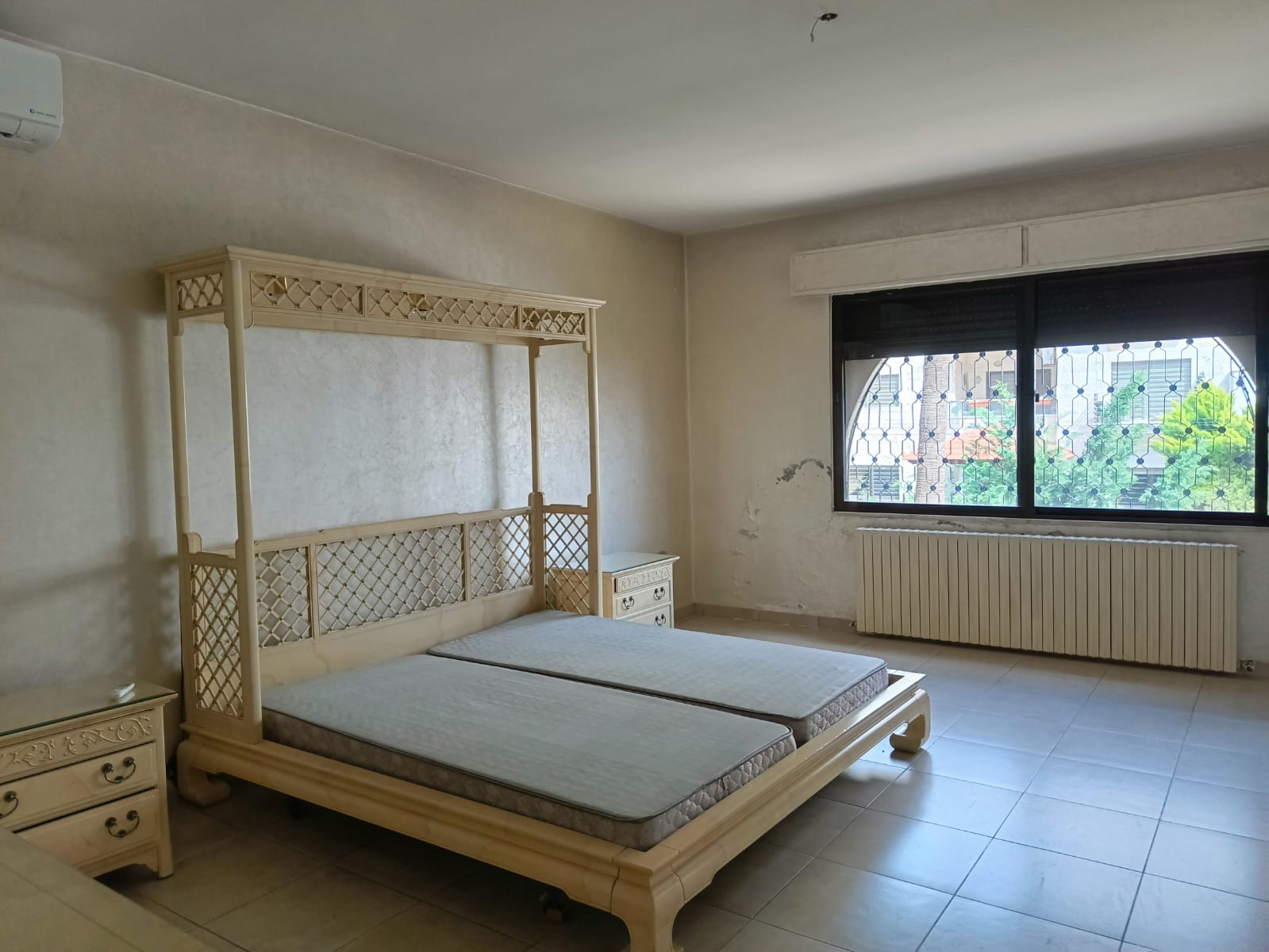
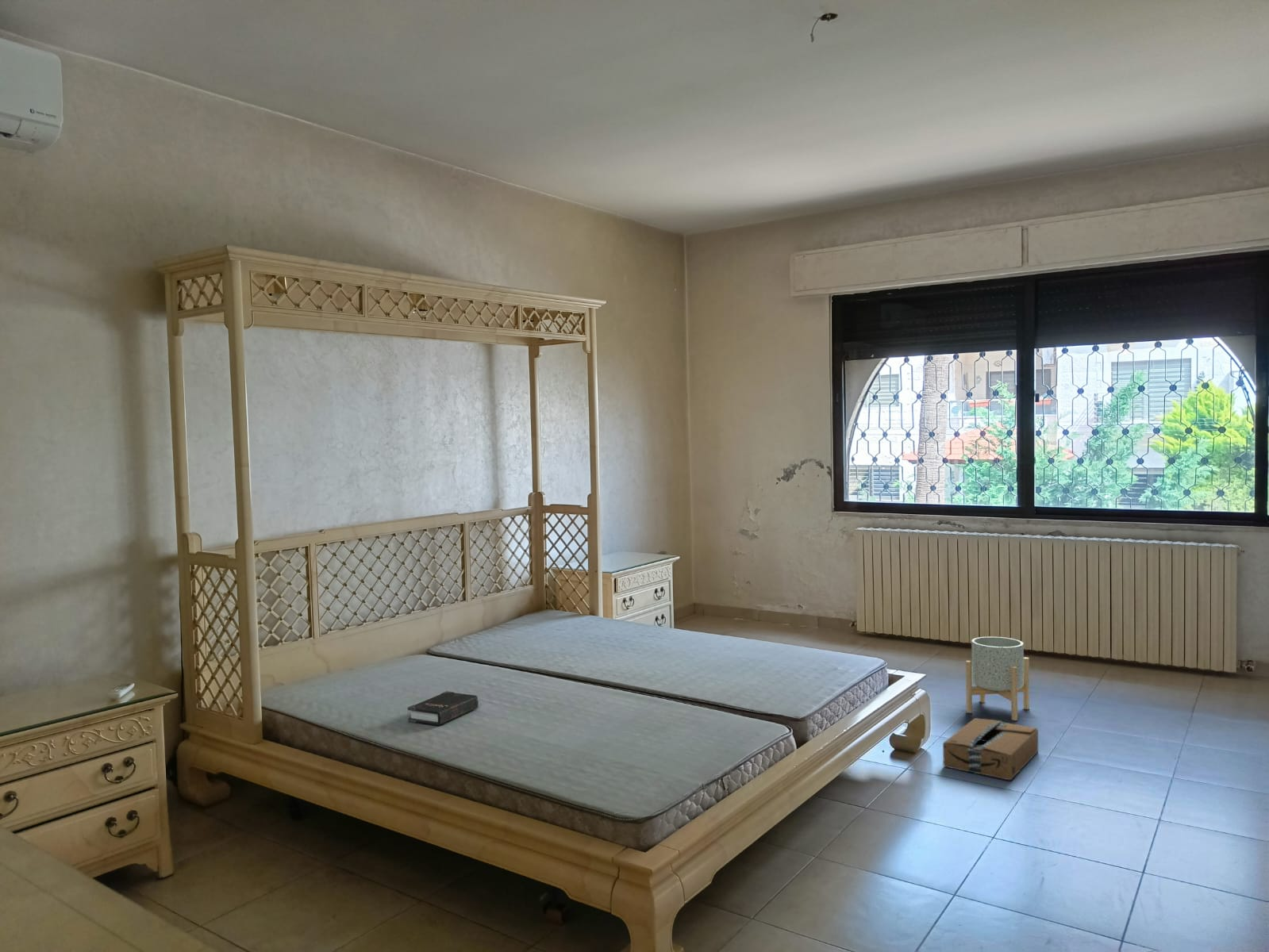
+ hardback book (444, 708)
+ planter (998, 676)
+ cardboard box (991, 746)
